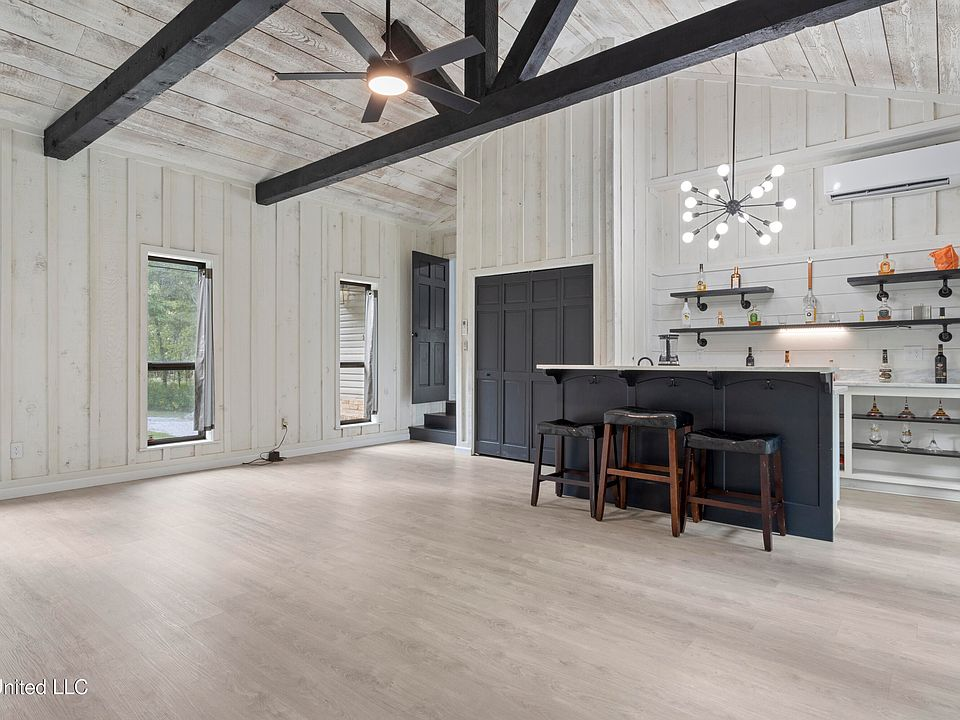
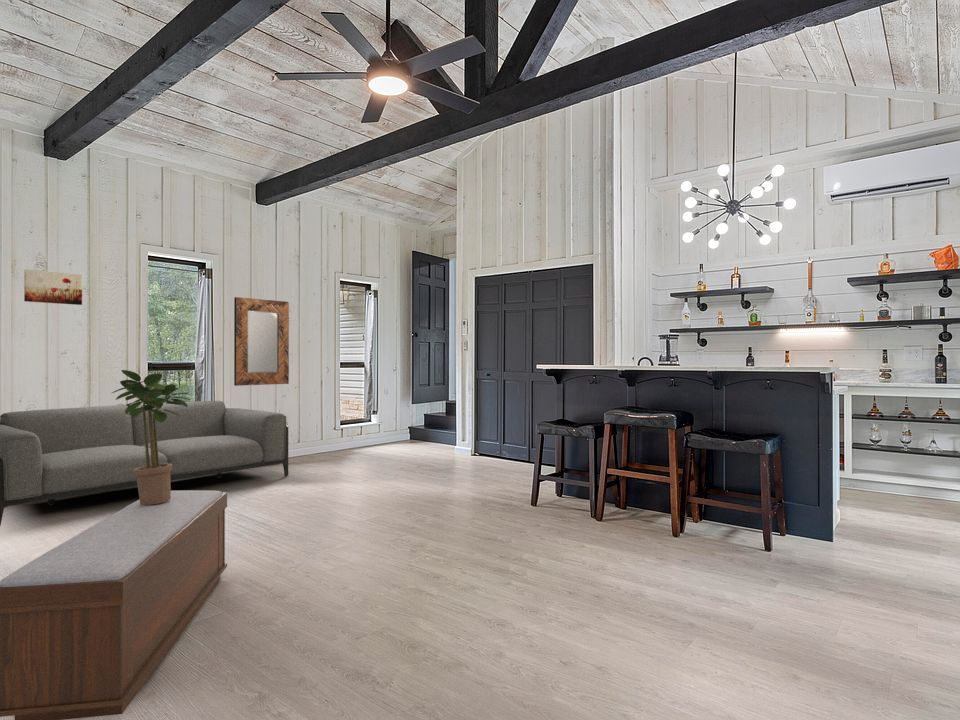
+ home mirror (262, 342)
+ sofa (144, 447)
+ potted plant (156, 435)
+ wall art (54, 287)
+ bench (139, 576)
